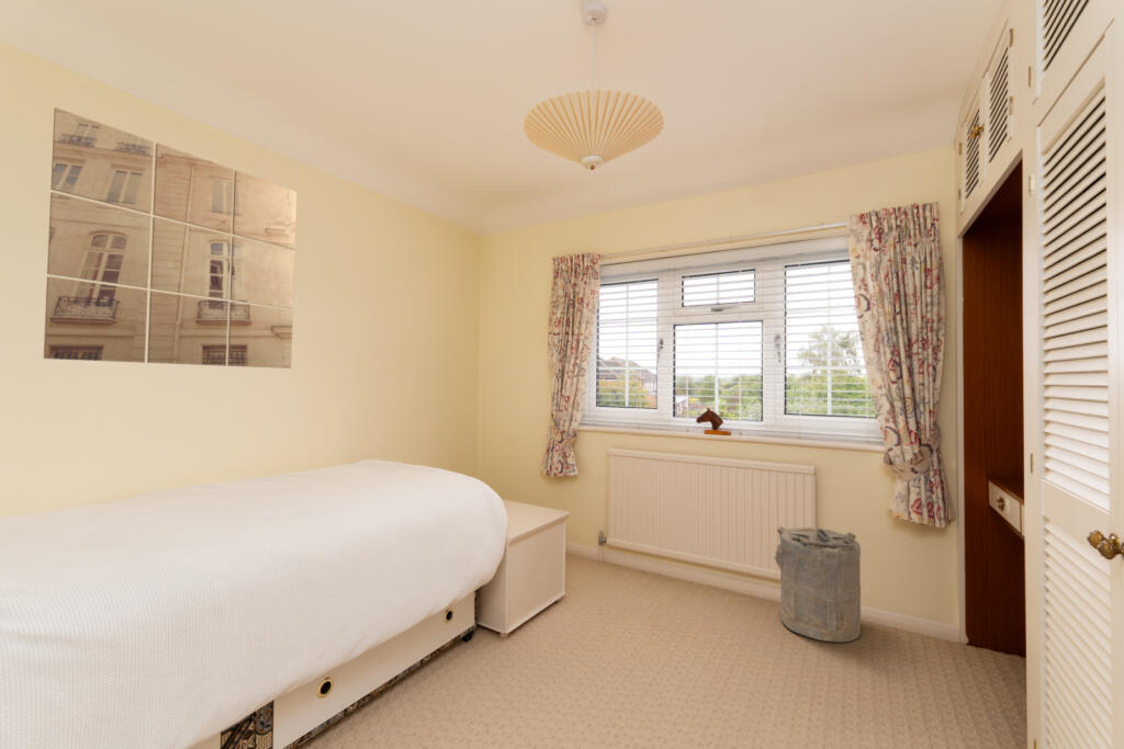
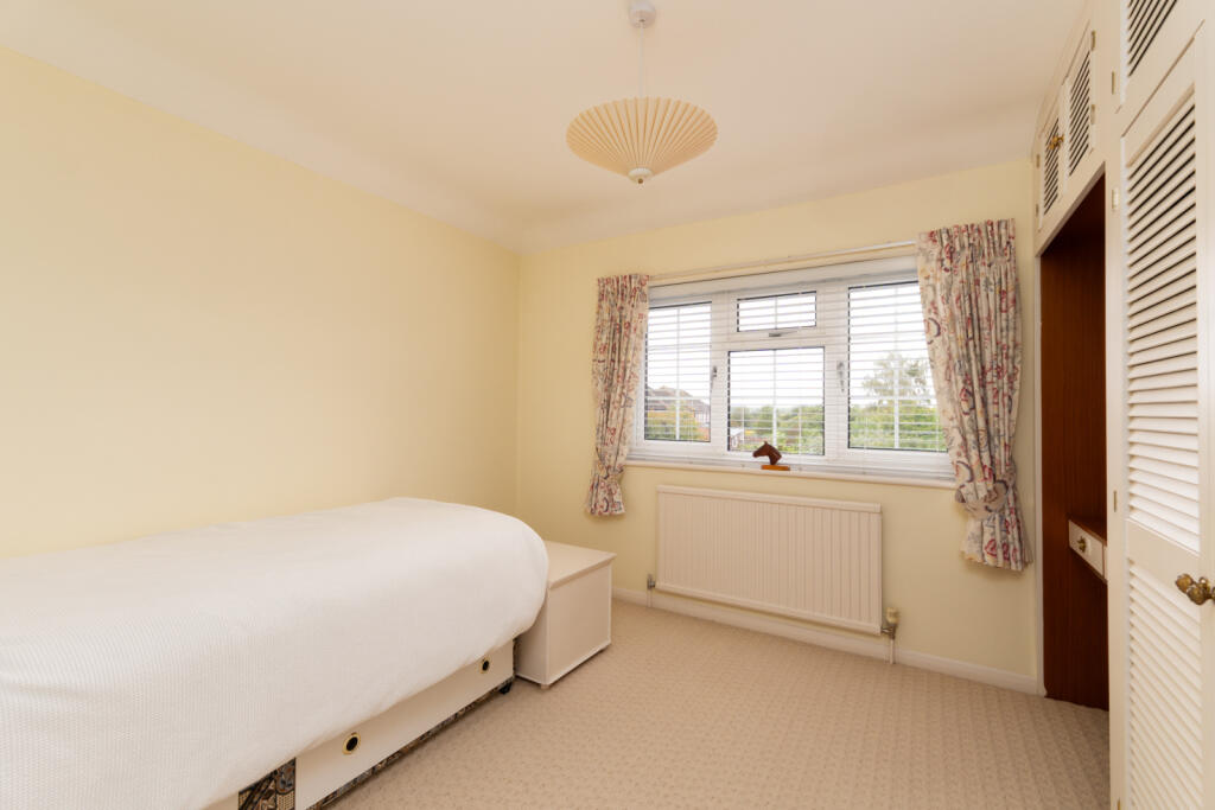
- wall art (192, 260)
- laundry hamper (814, 575)
